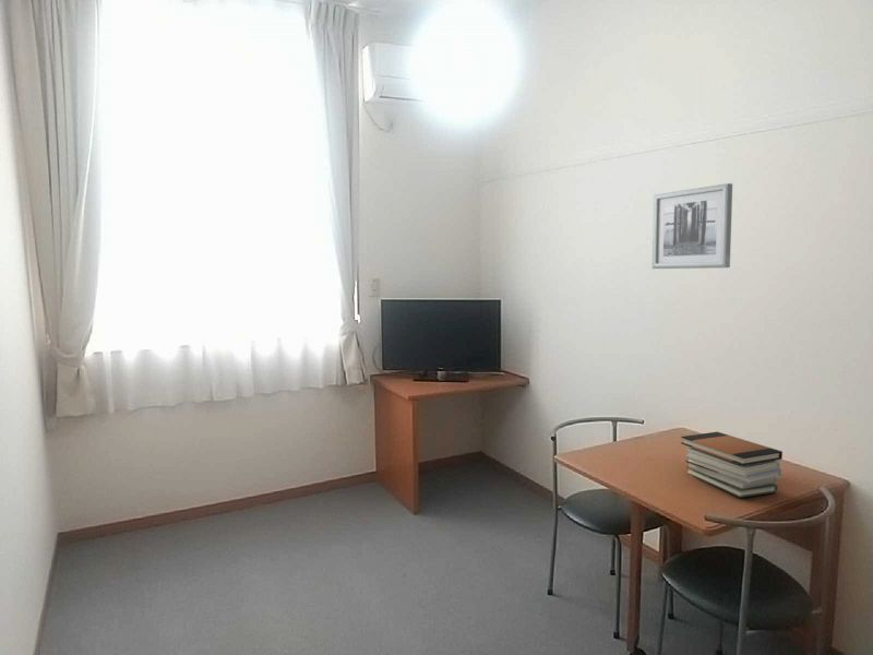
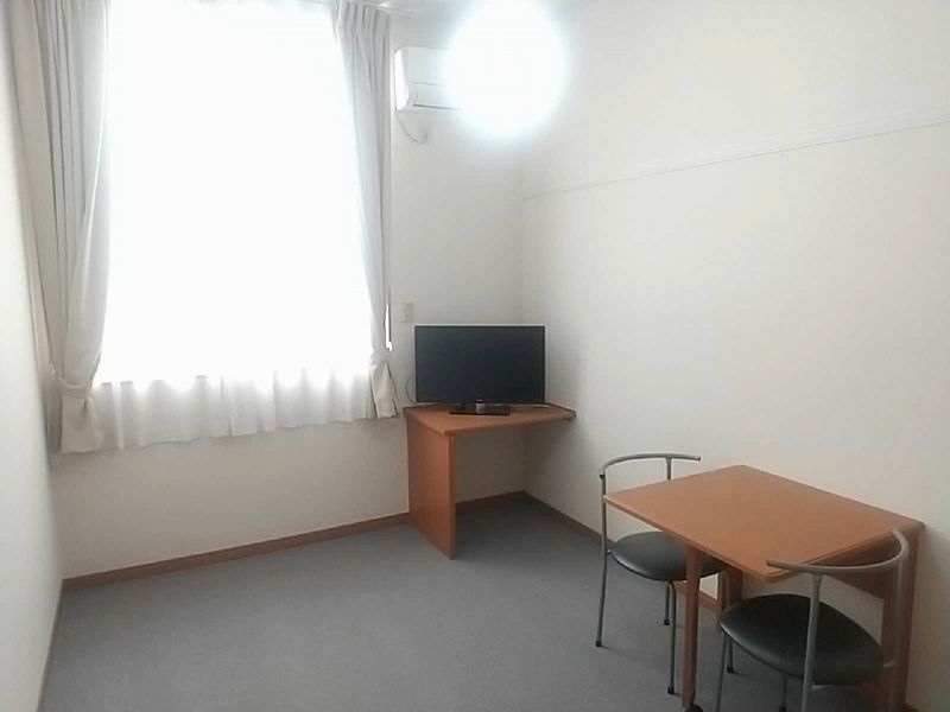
- wall art (689, 228)
- book stack (730, 463)
